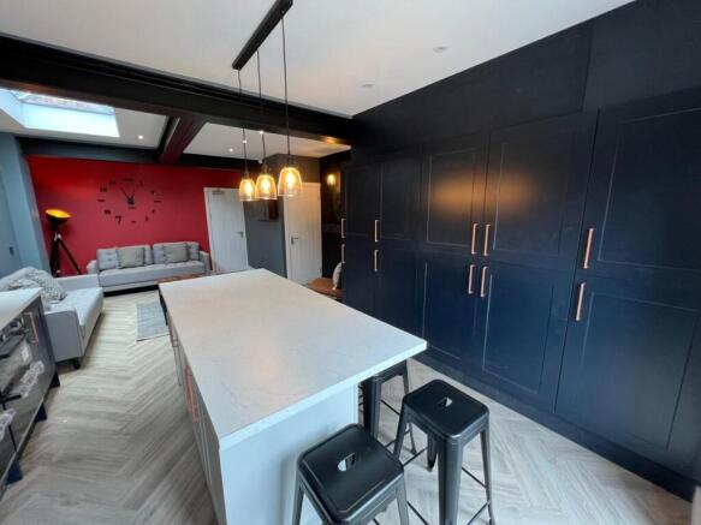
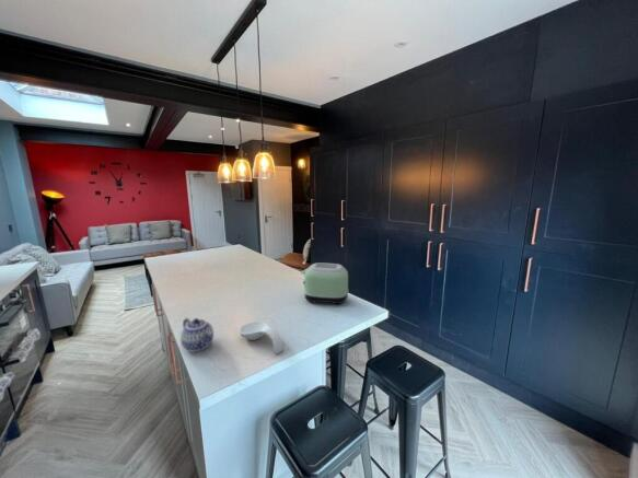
+ spoon rest (262, 333)
+ teapot (197, 333)
+ toaster (324, 282)
